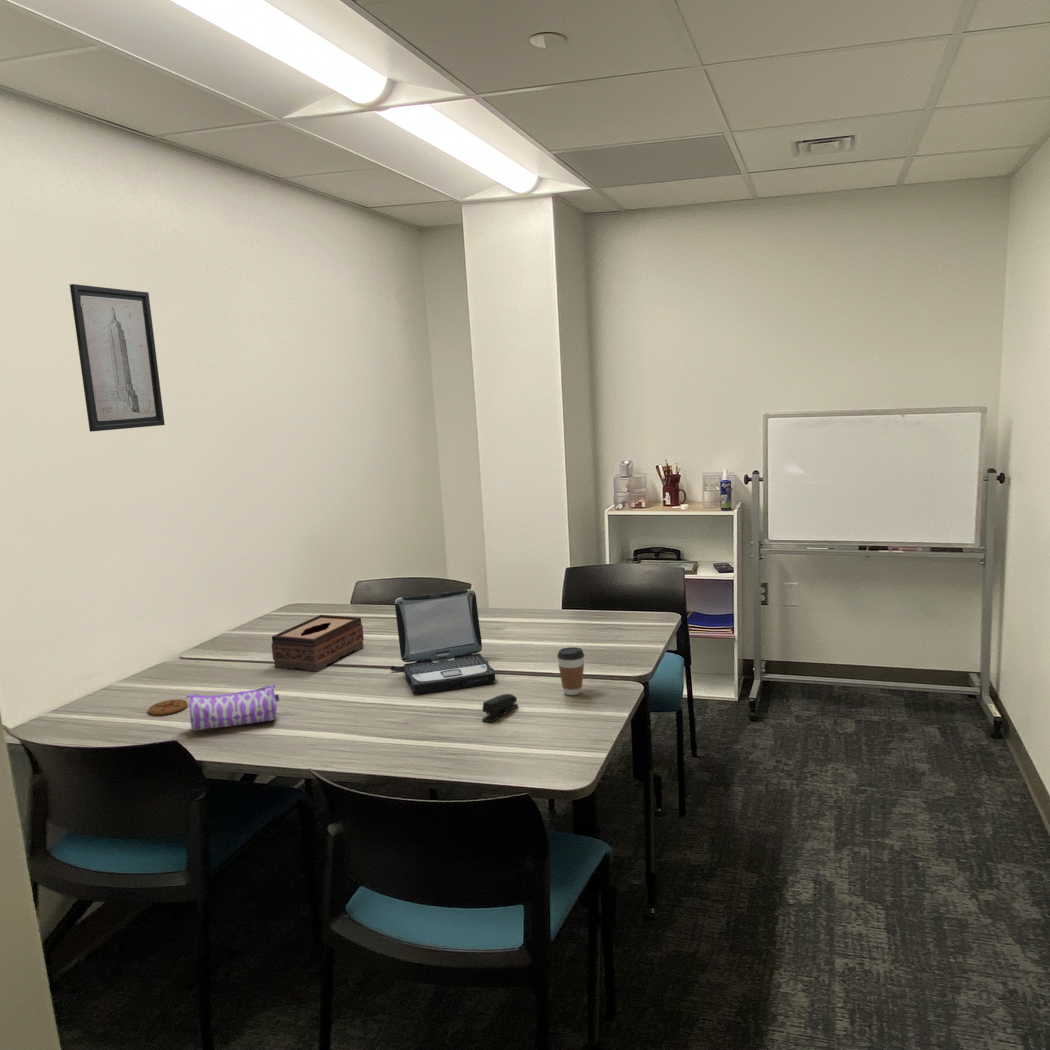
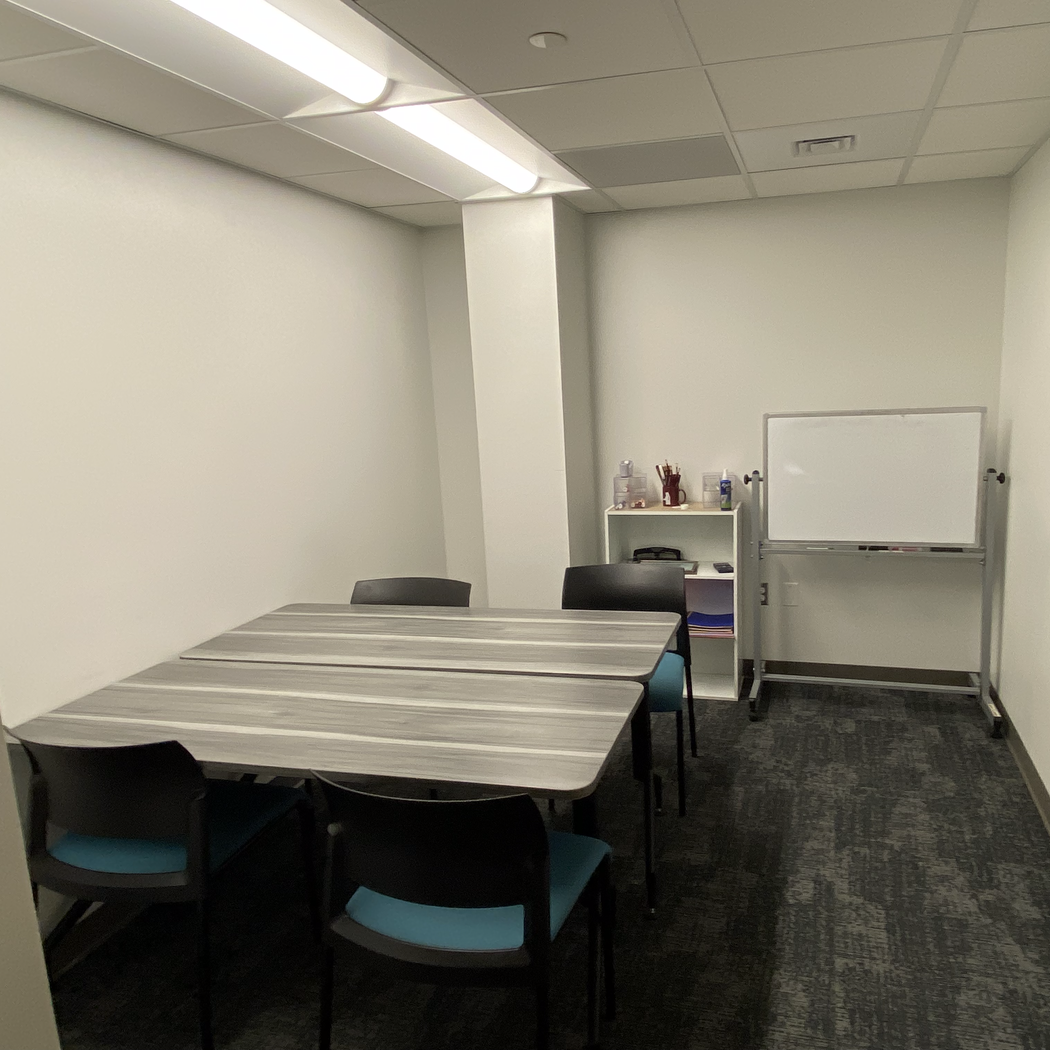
- laptop (442, 638)
- pencil case (234, 707)
- wall art (120, 359)
- coffee cup (571, 671)
- coaster (168, 707)
- stapler (499, 703)
- tissue box (319, 641)
